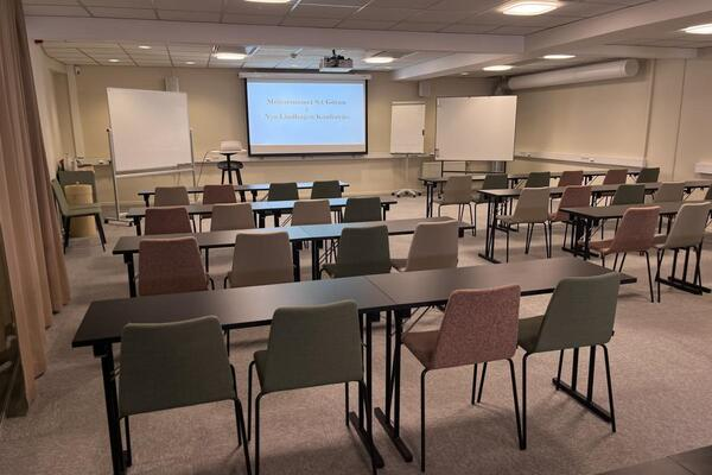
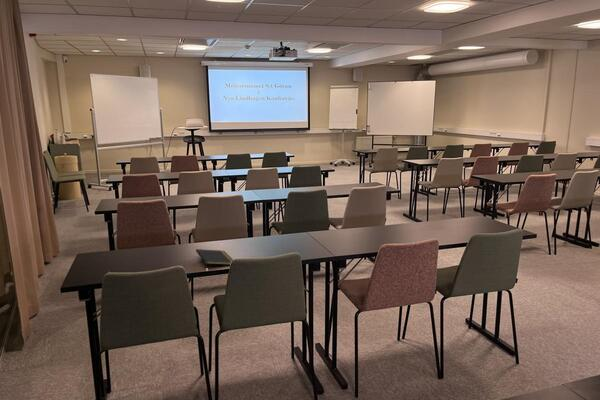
+ notepad (215, 256)
